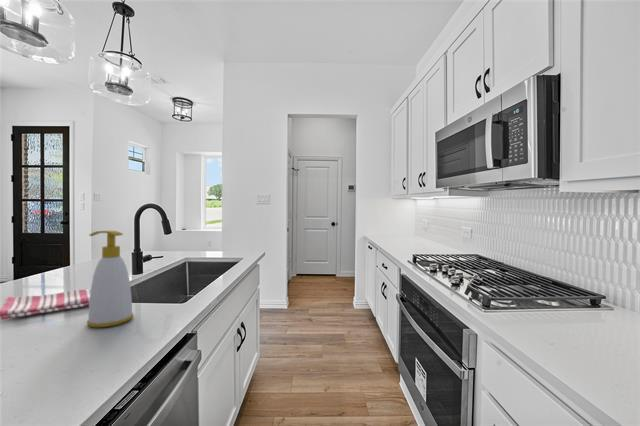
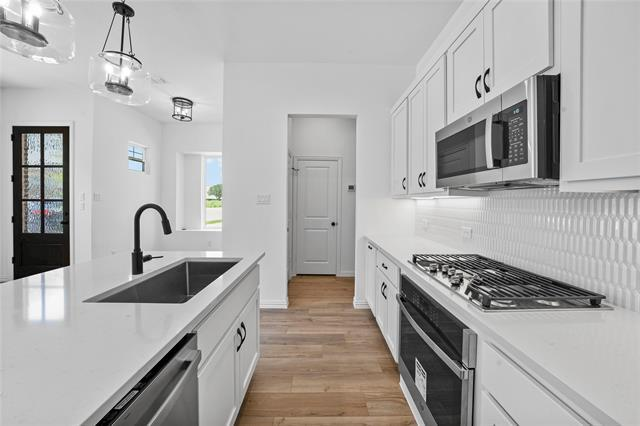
- dish towel (51, 300)
- soap bottle (110, 275)
